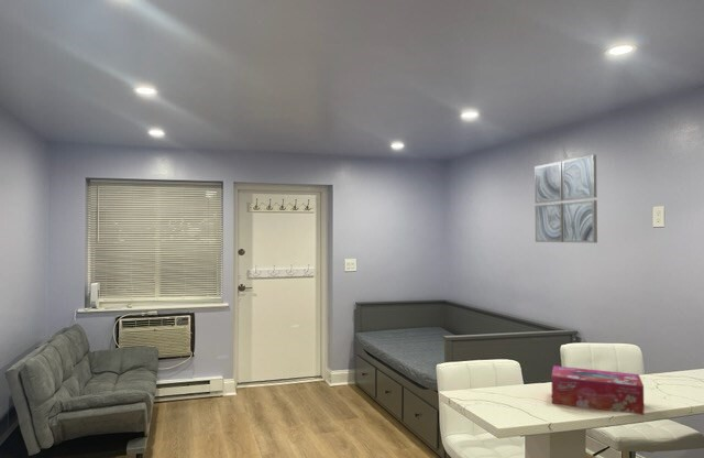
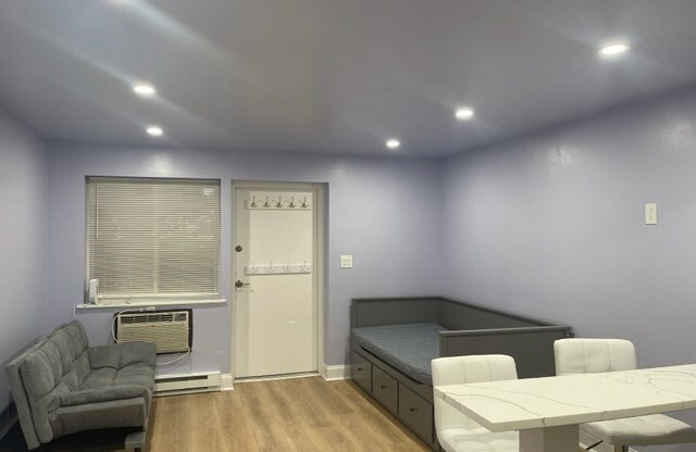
- tissue box (595, 389)
- wall art (563, 203)
